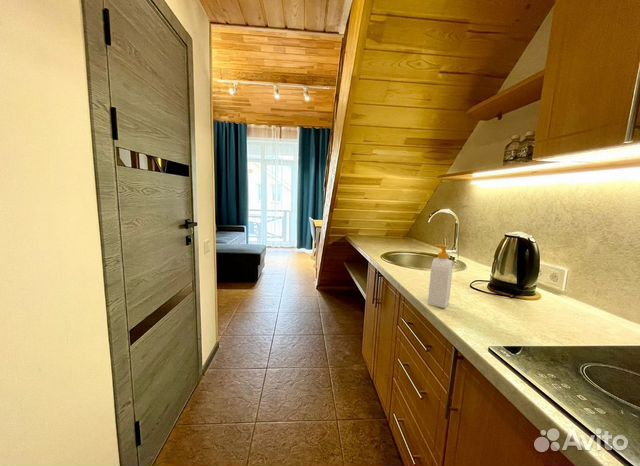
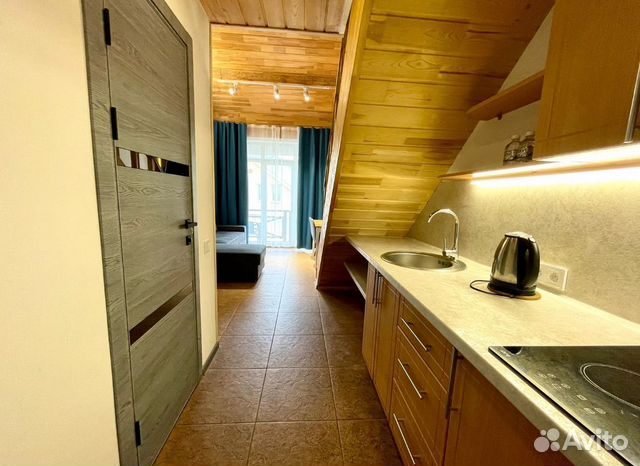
- soap bottle (440, 274)
